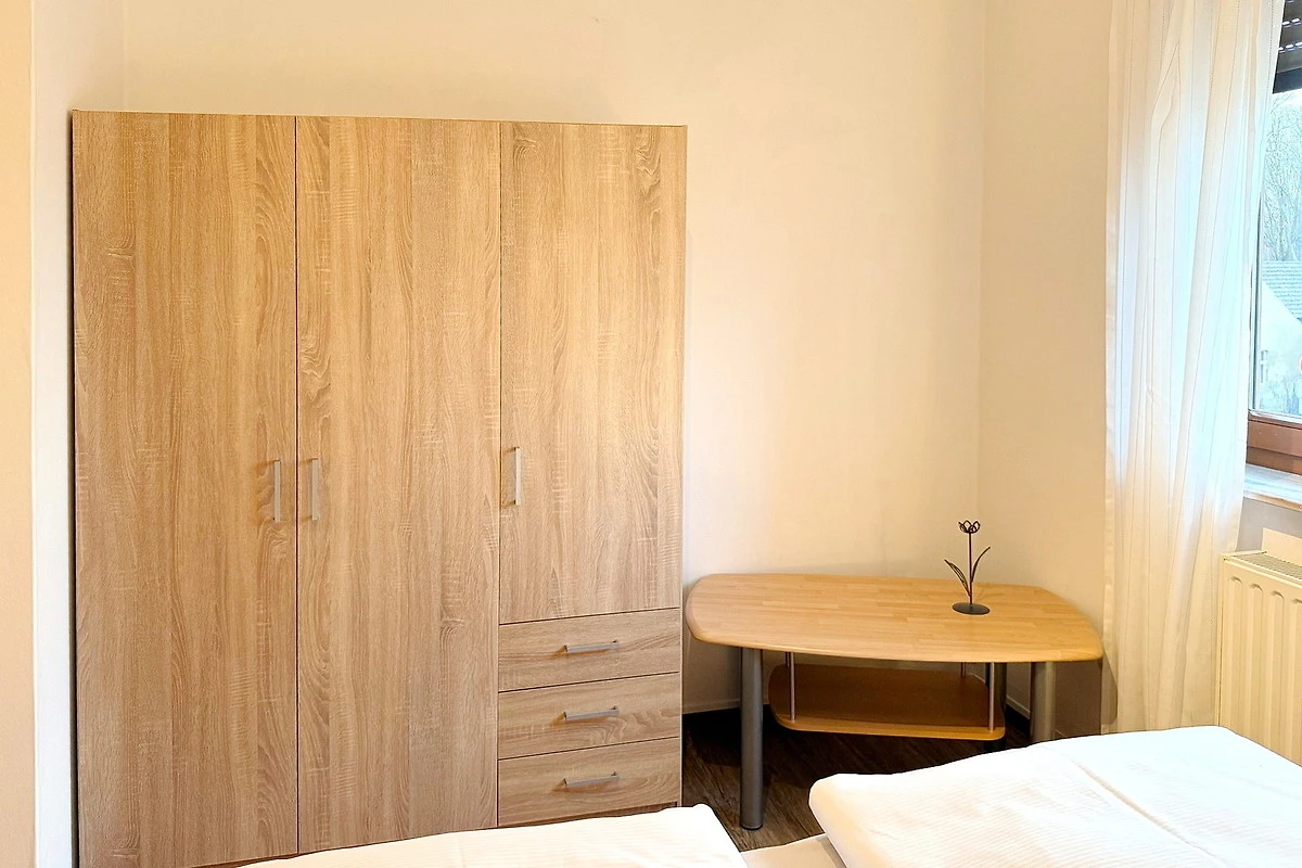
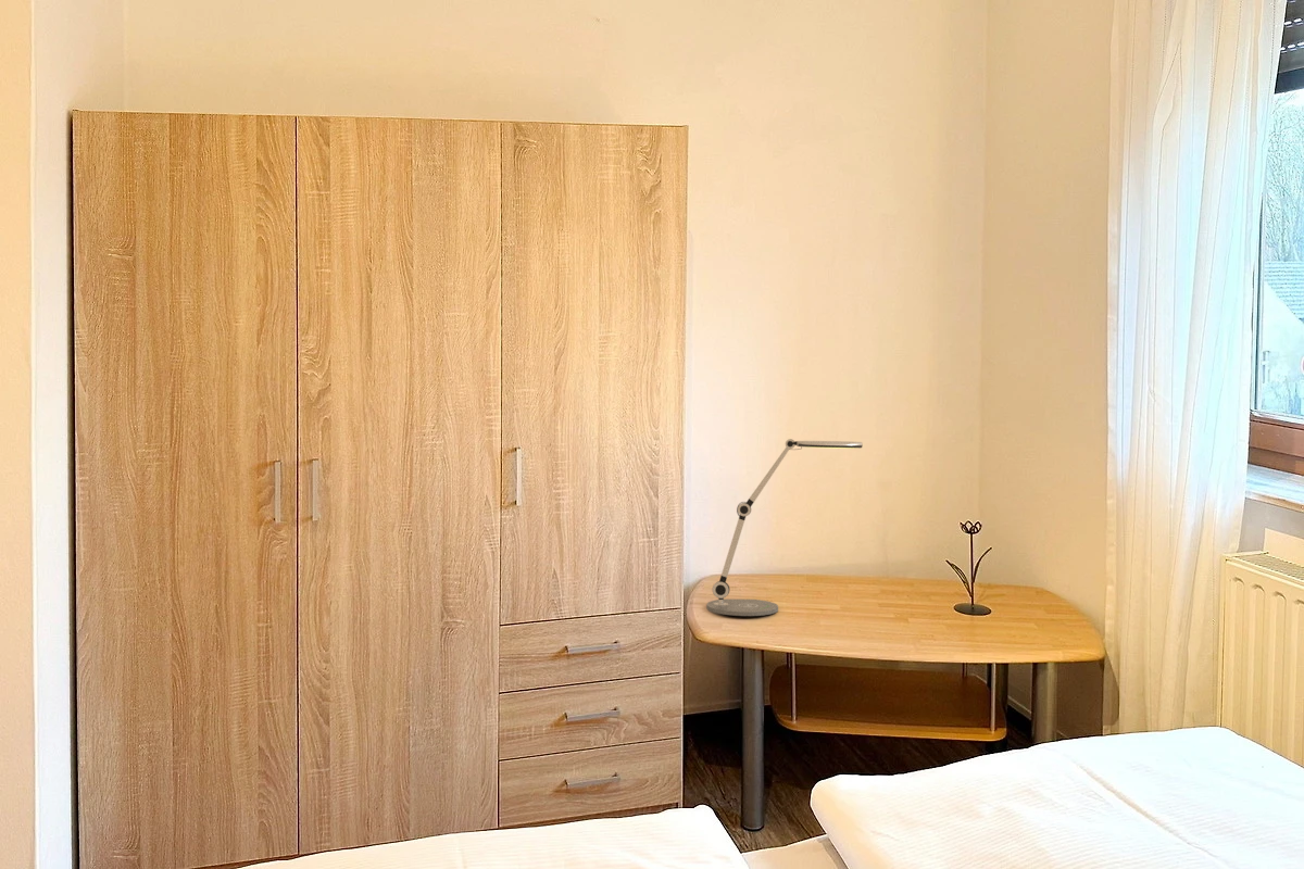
+ desk lamp (750, 512)
